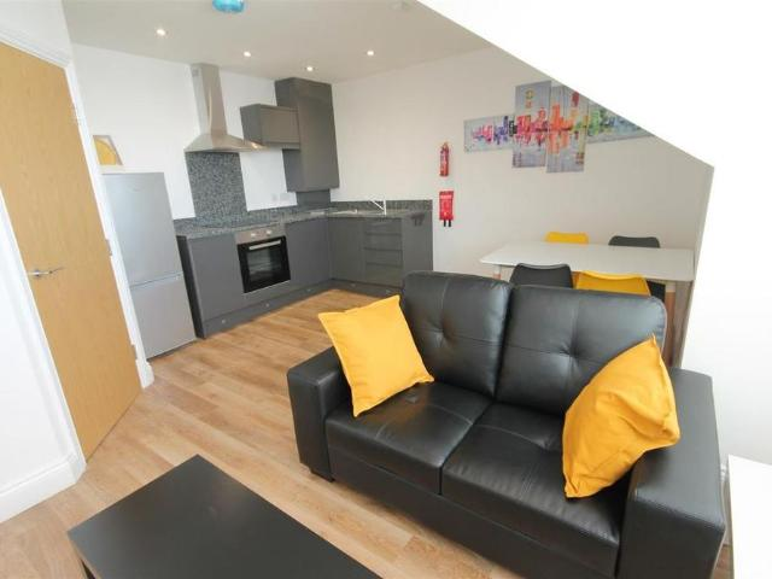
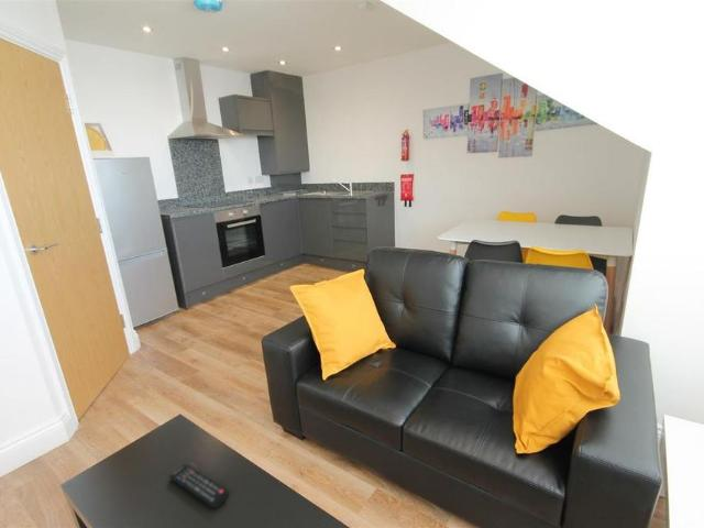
+ remote control (197, 485)
